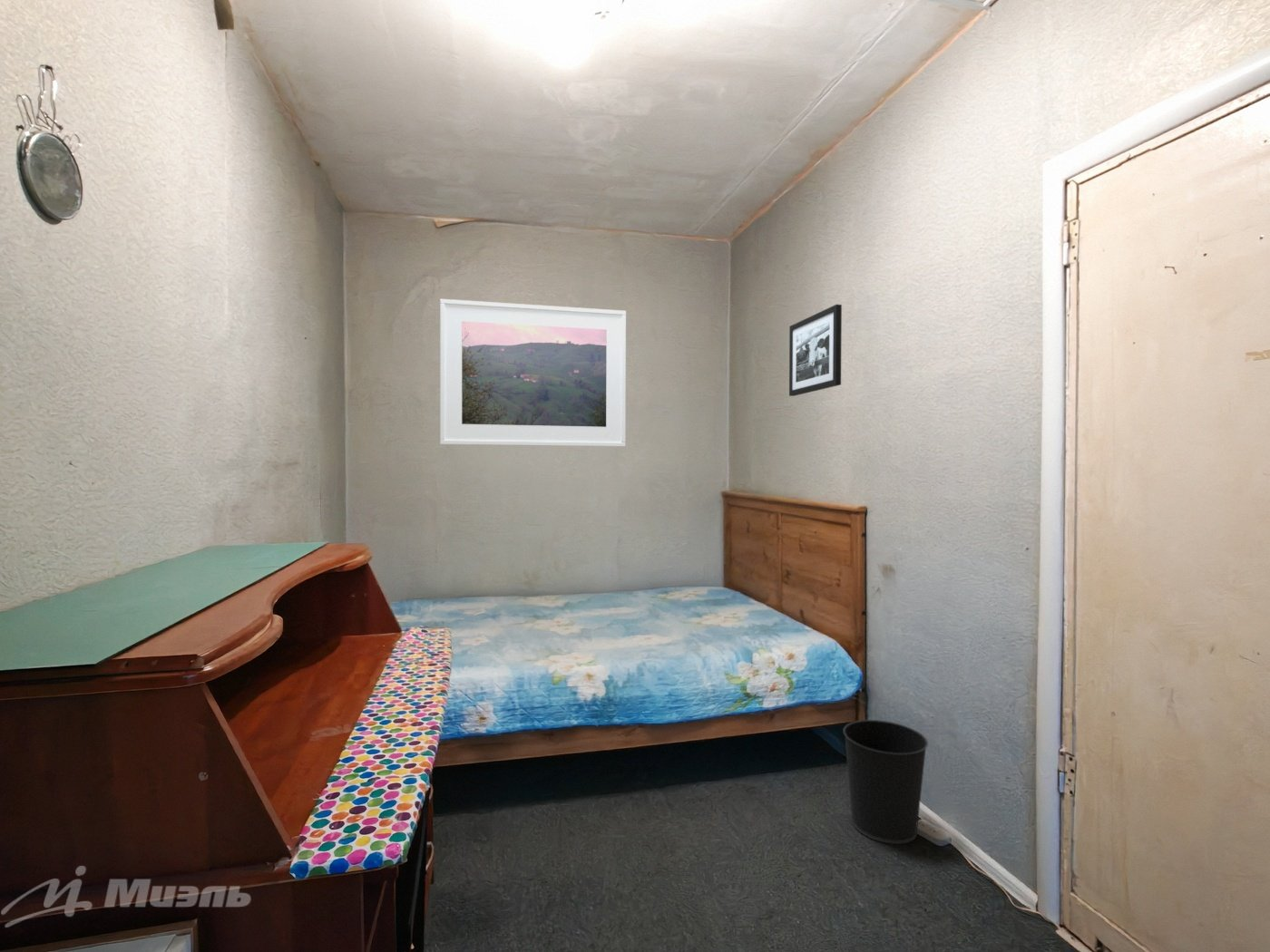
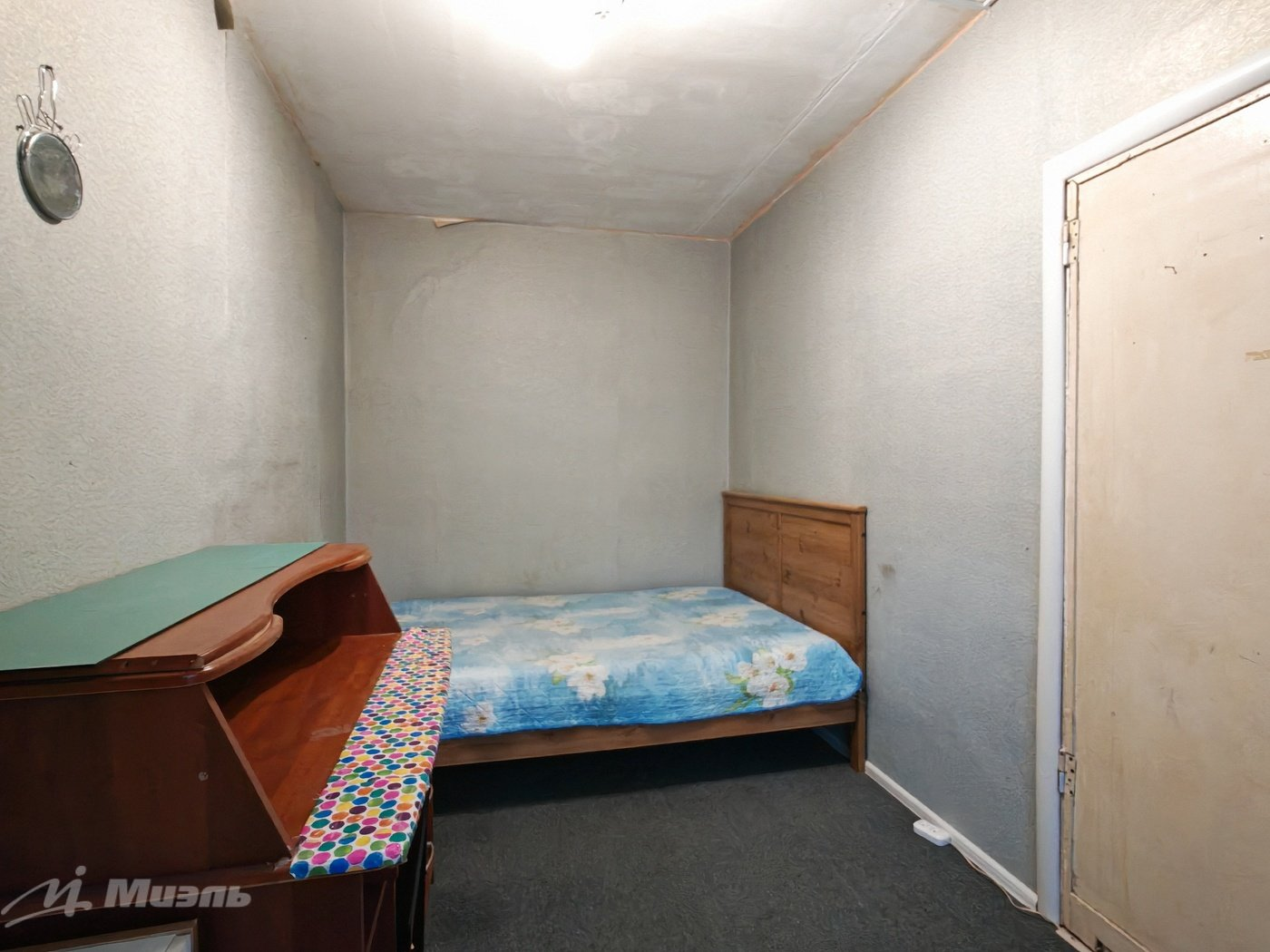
- picture frame (813, 353)
- wastebasket (884, 781)
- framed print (535, 375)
